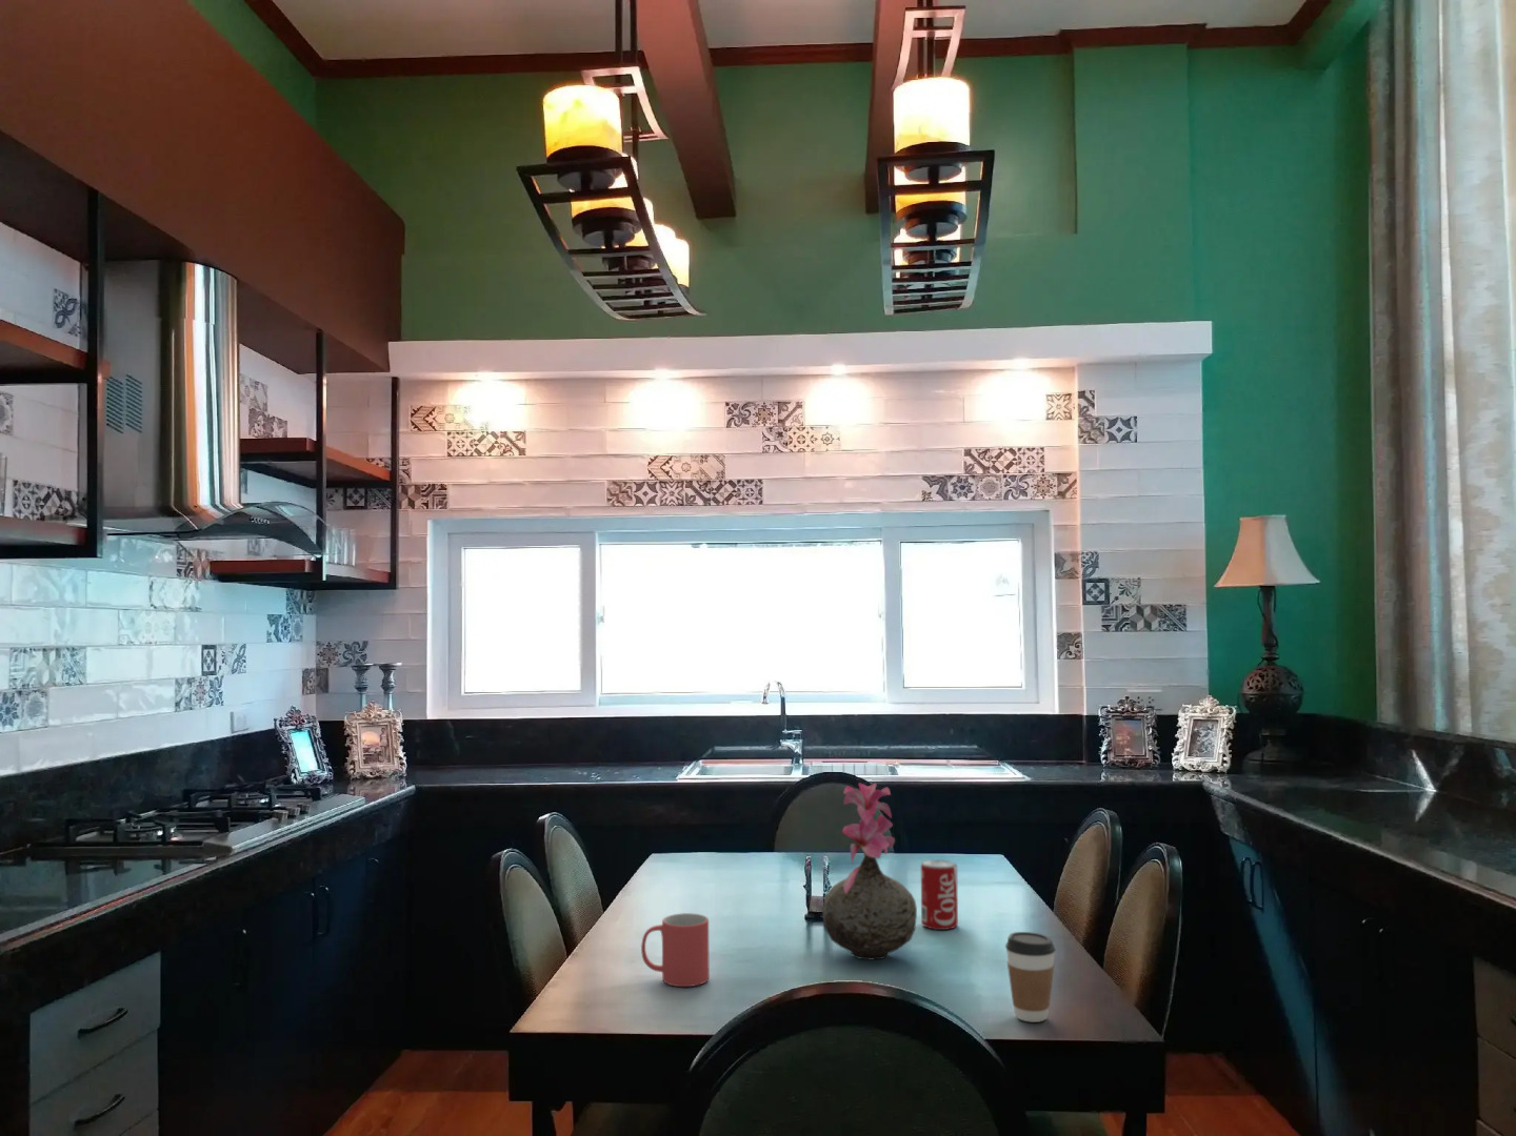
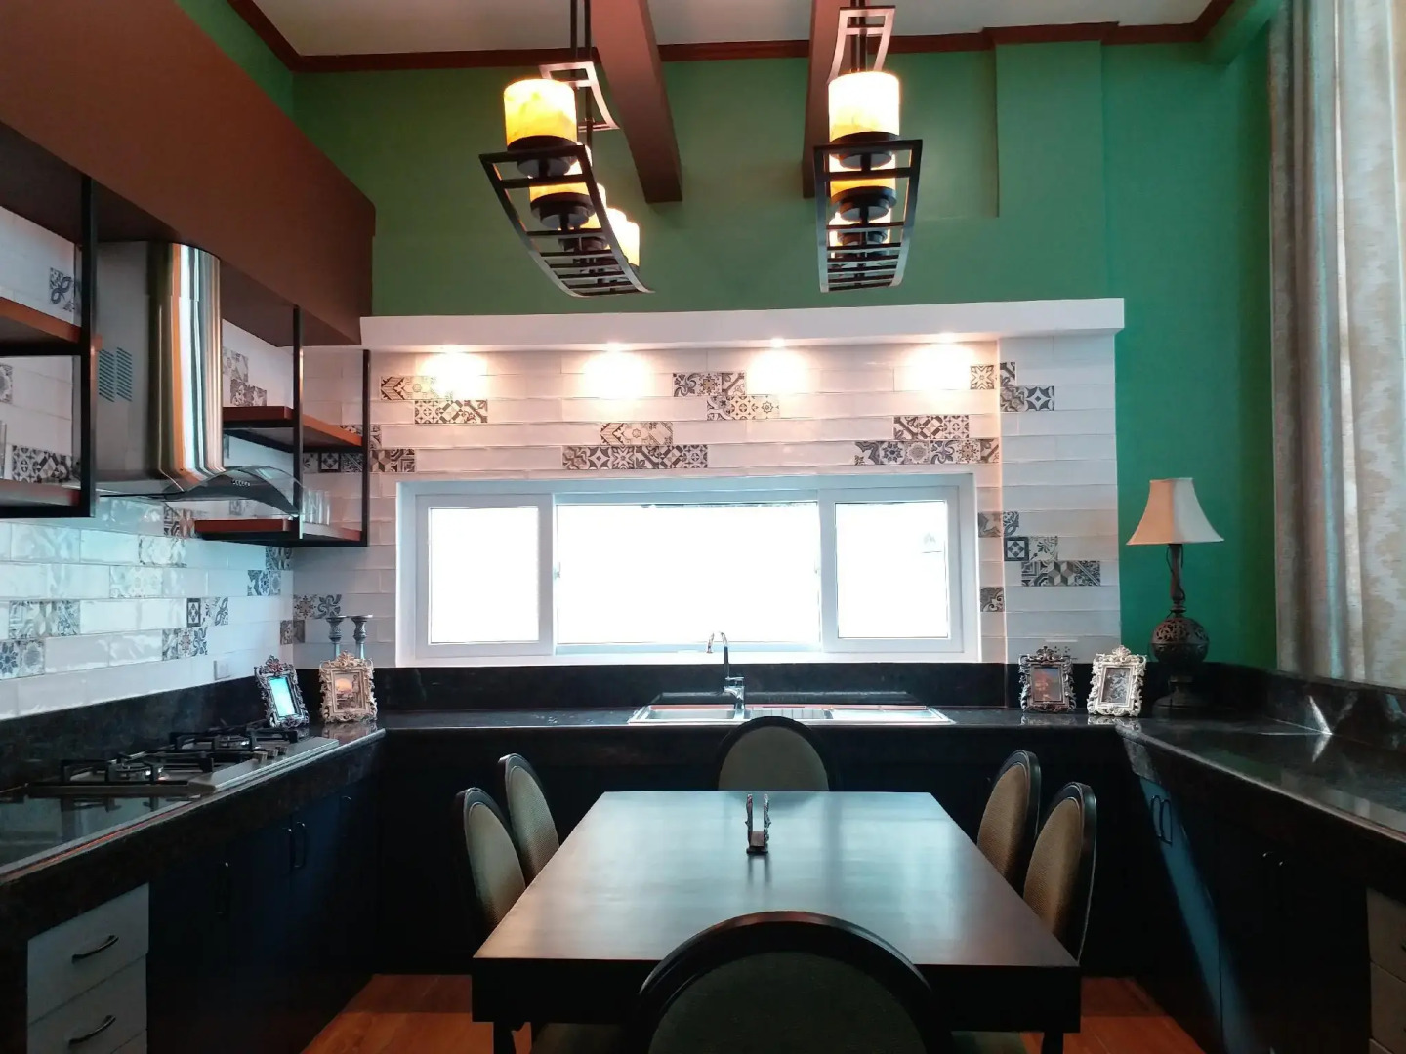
- mug (674, 949)
- vase (869, 870)
- beverage can (939, 894)
- coffee cup (1030, 976)
